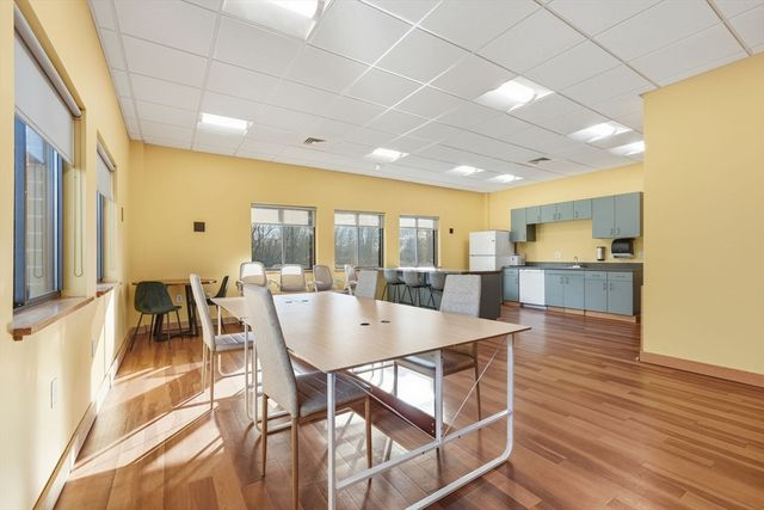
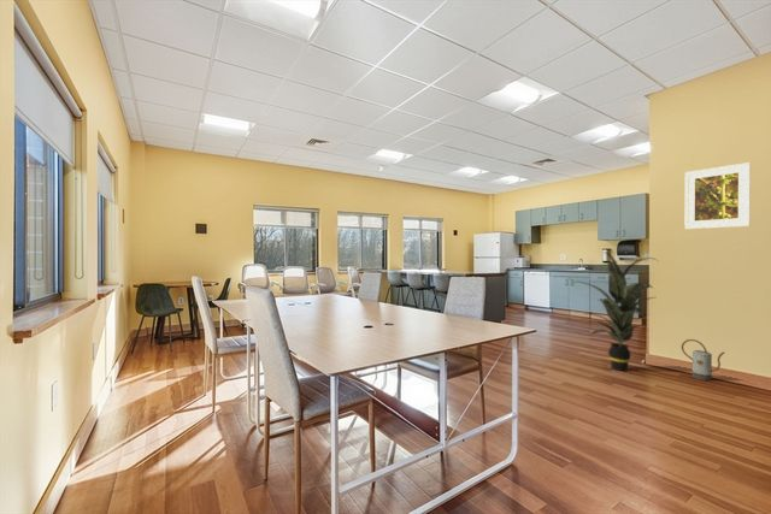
+ indoor plant (616, 309)
+ watering can (702, 359)
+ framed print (716, 197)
